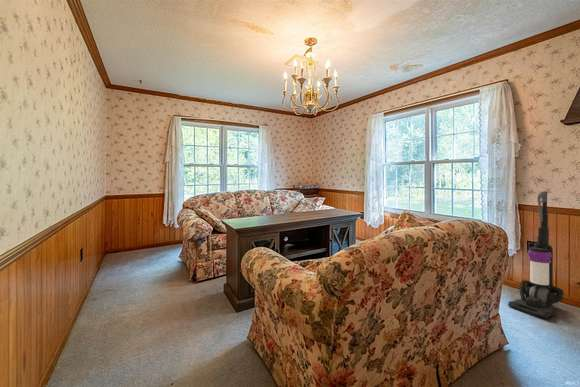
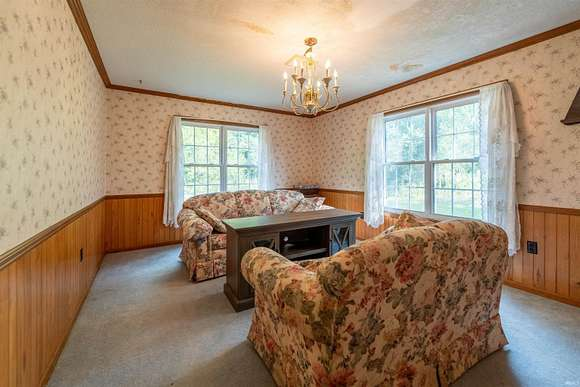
- vacuum cleaner (537, 249)
